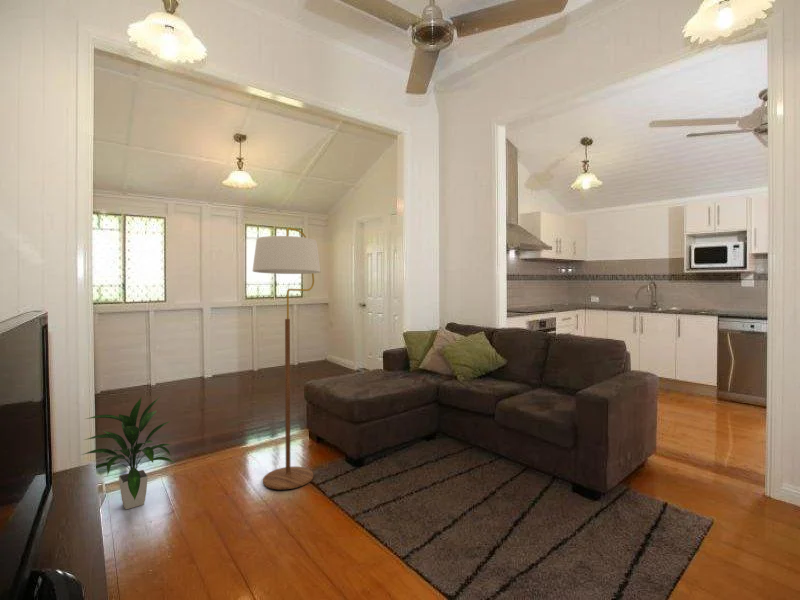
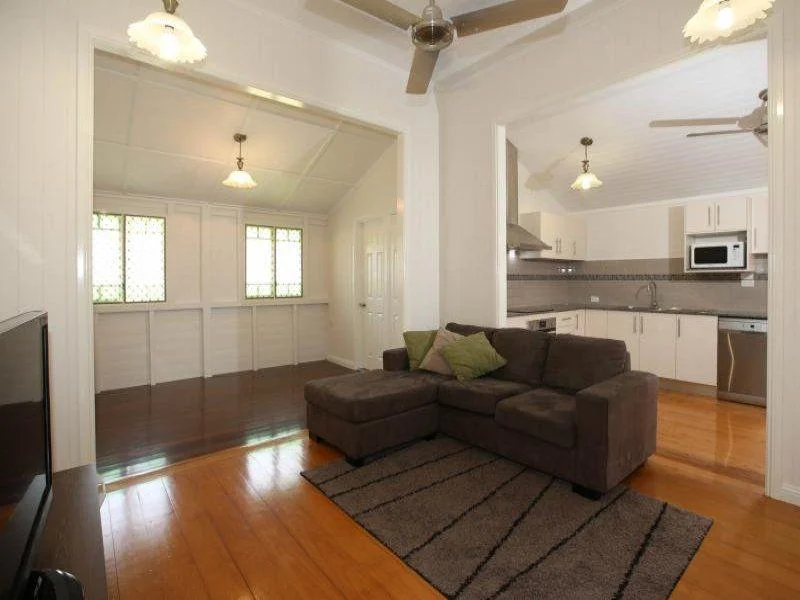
- indoor plant (131, 452)
- floor lamp (289, 352)
